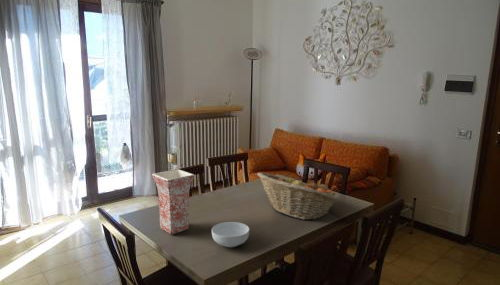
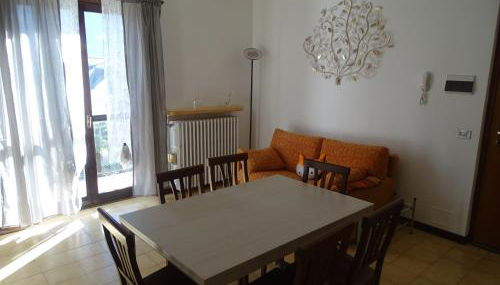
- cereal bowl (230, 236)
- fruit basket (296, 191)
- vase (173, 202)
